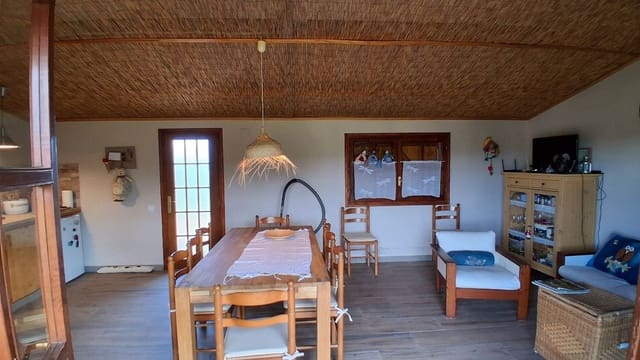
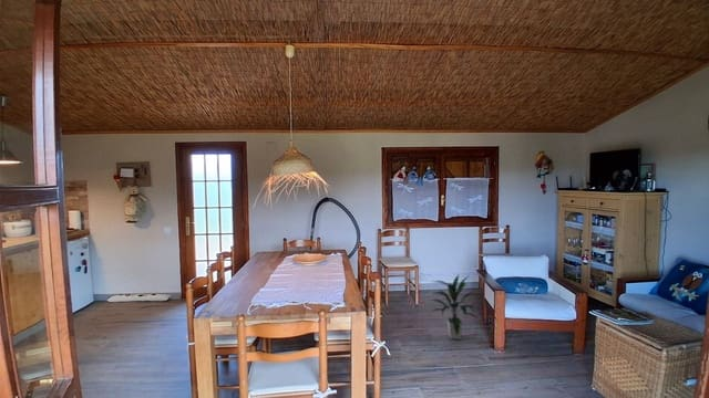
+ indoor plant (453, 306)
